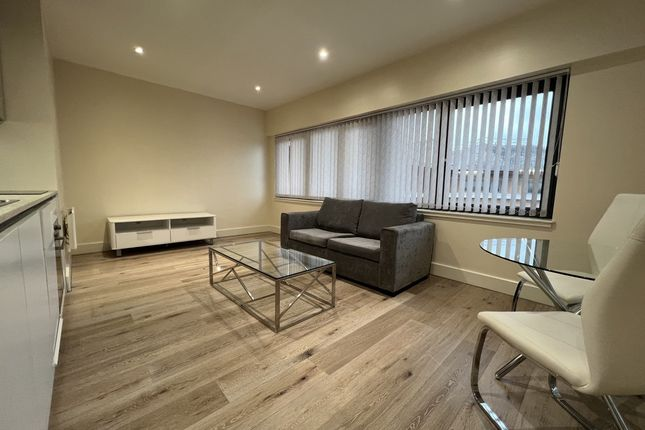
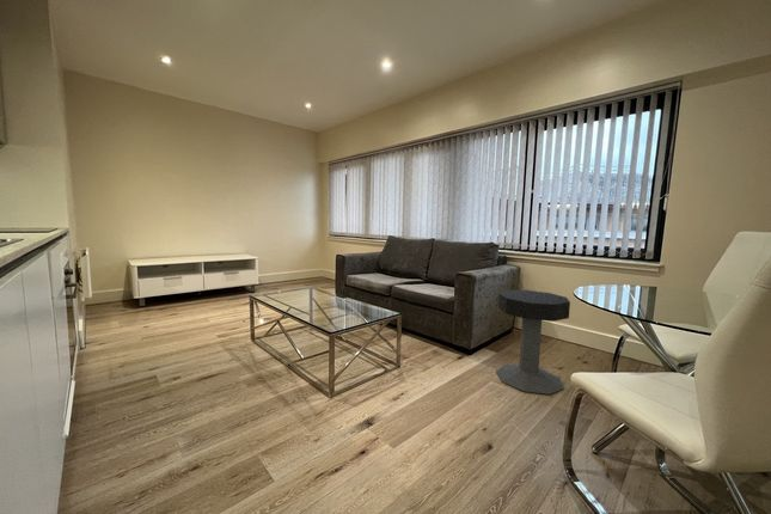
+ side table (531, 337)
